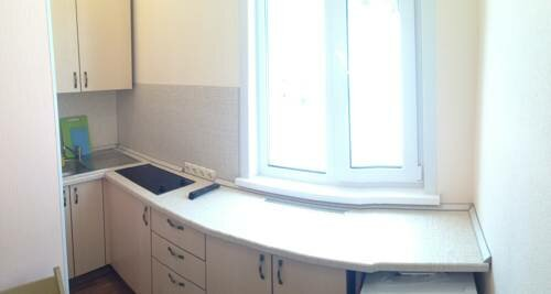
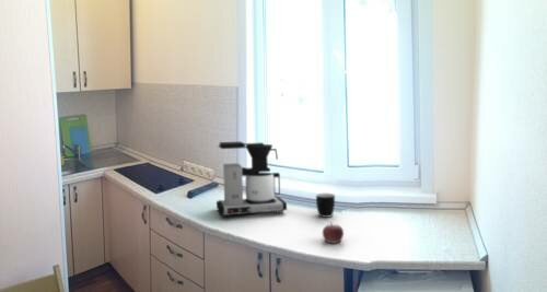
+ coffee maker (249, 177)
+ mug (324, 206)
+ fruit (333, 231)
